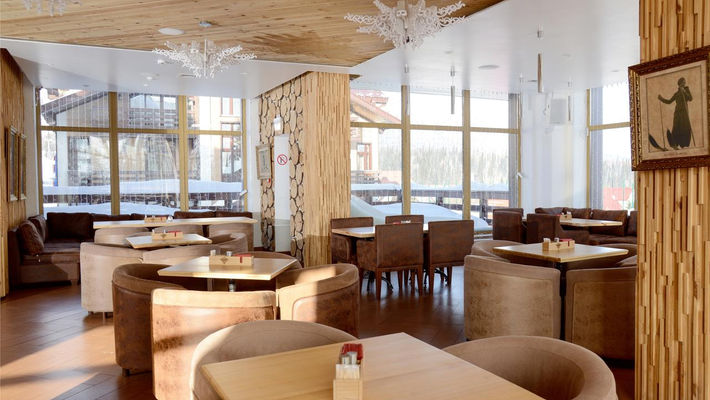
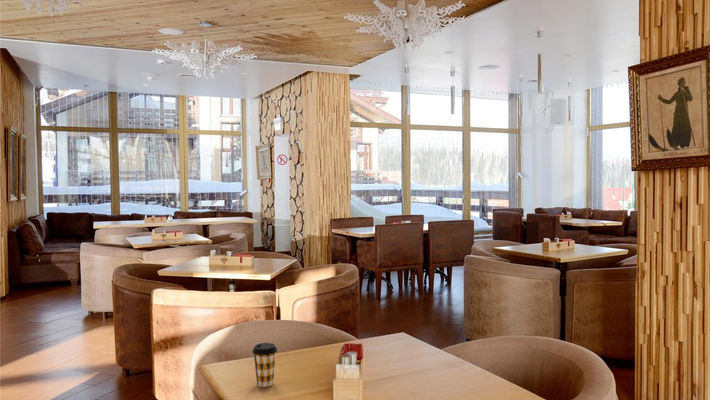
+ coffee cup (265, 364)
